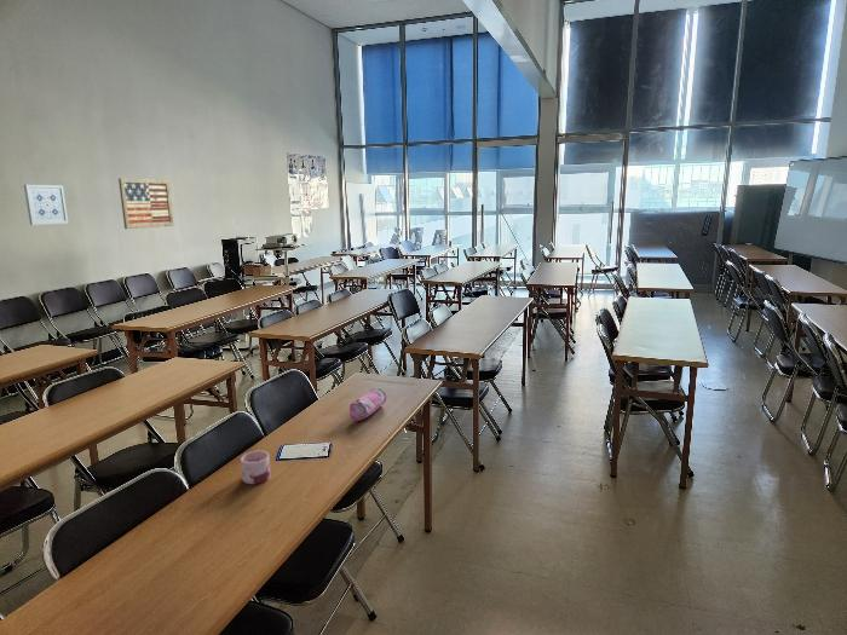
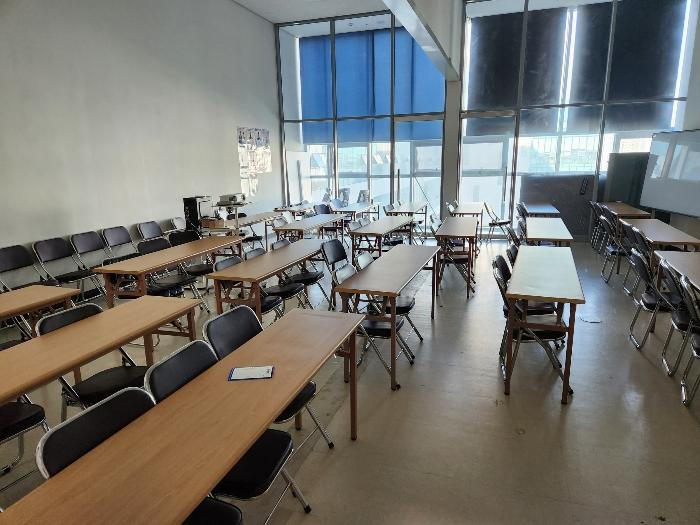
- wall art (148, 203)
- wall art (46, 204)
- pencil case (368, 403)
- mug (253, 468)
